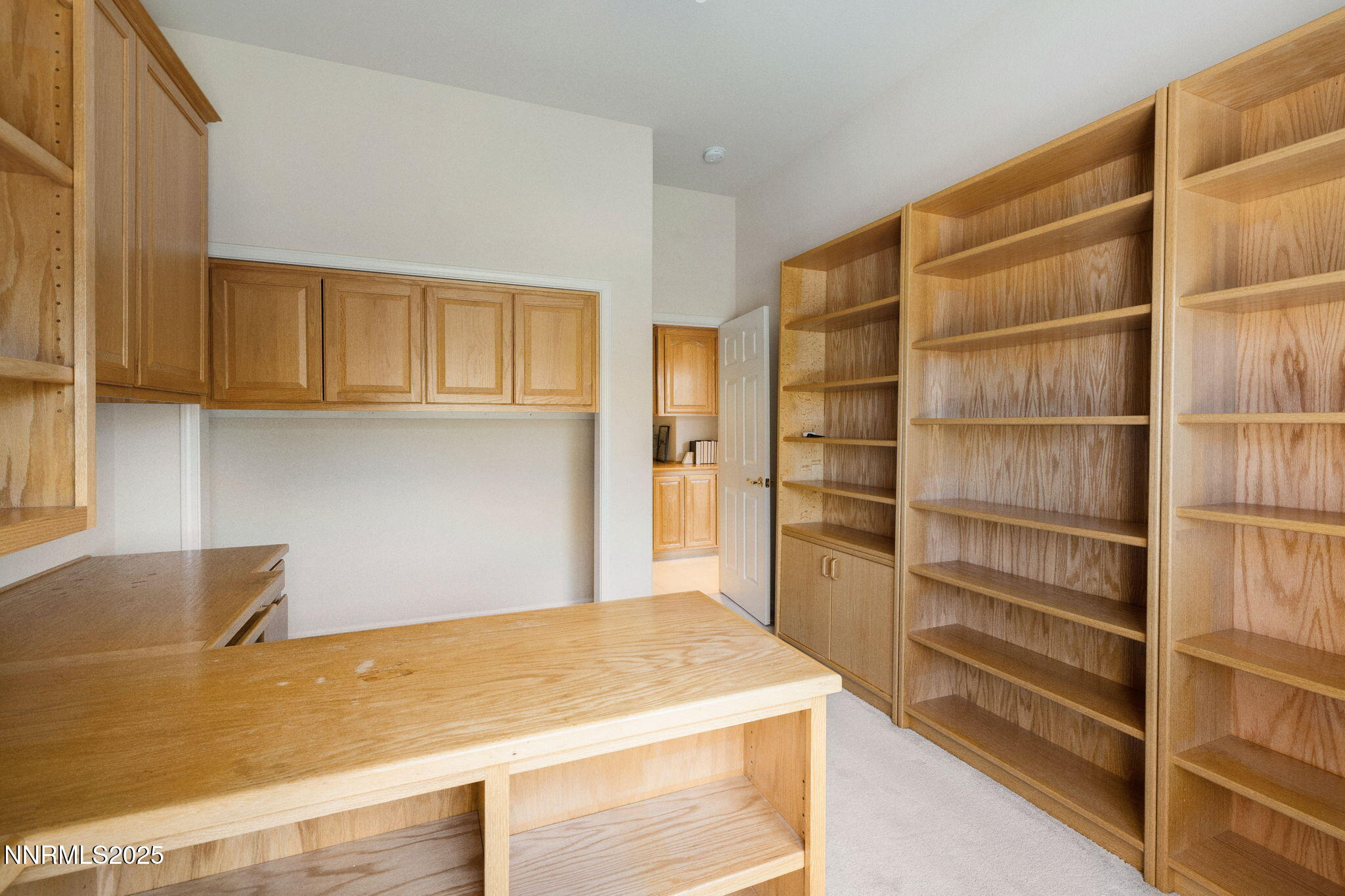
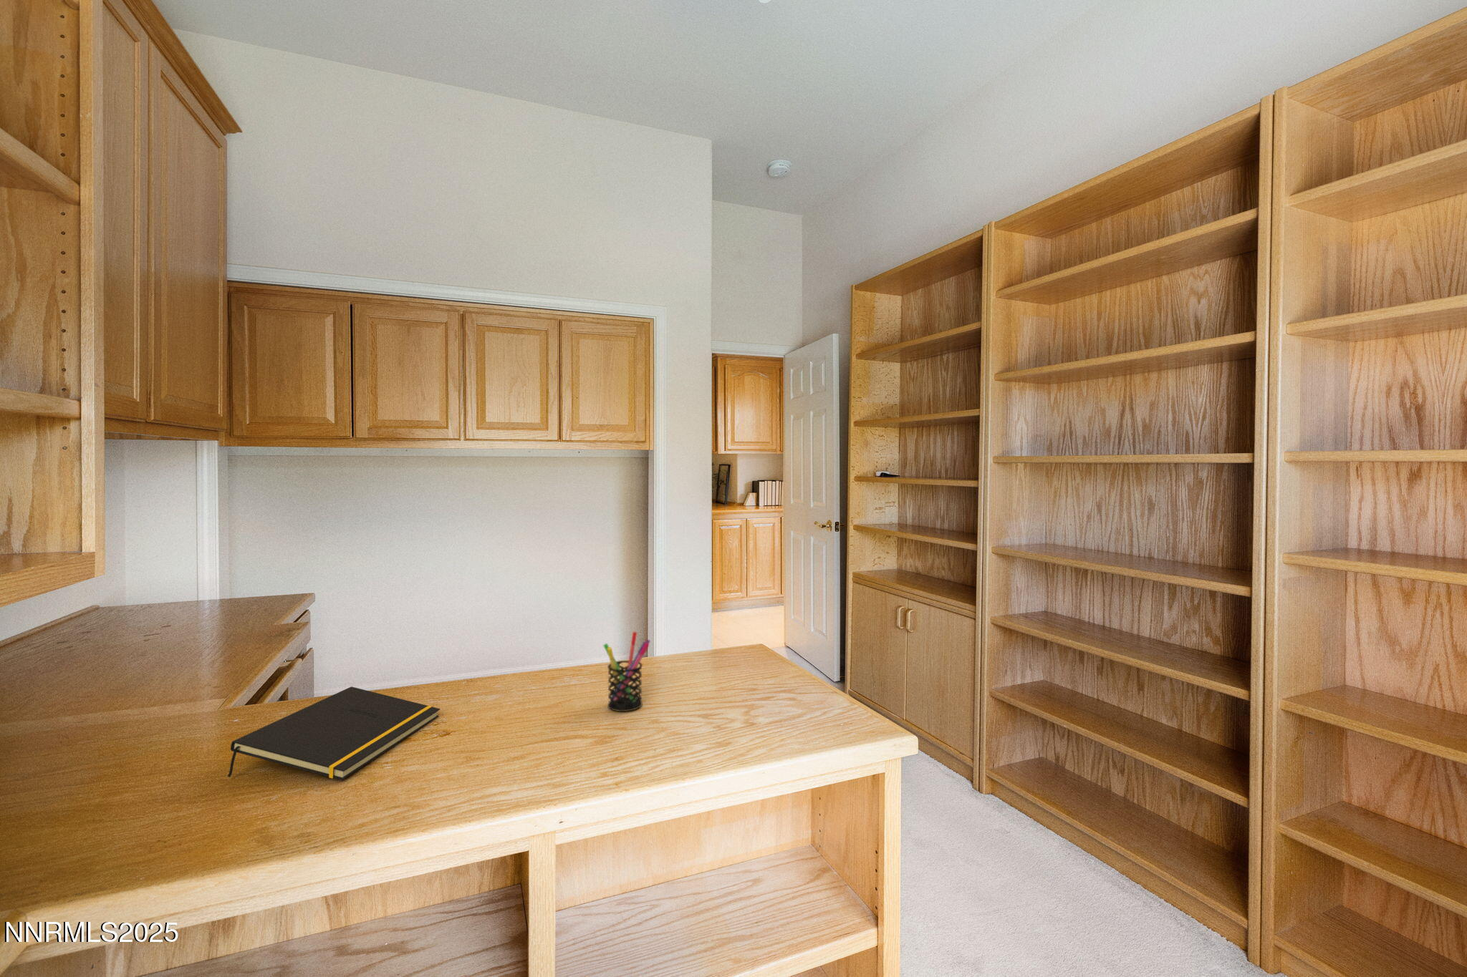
+ pen holder (623, 670)
+ notepad (347, 727)
